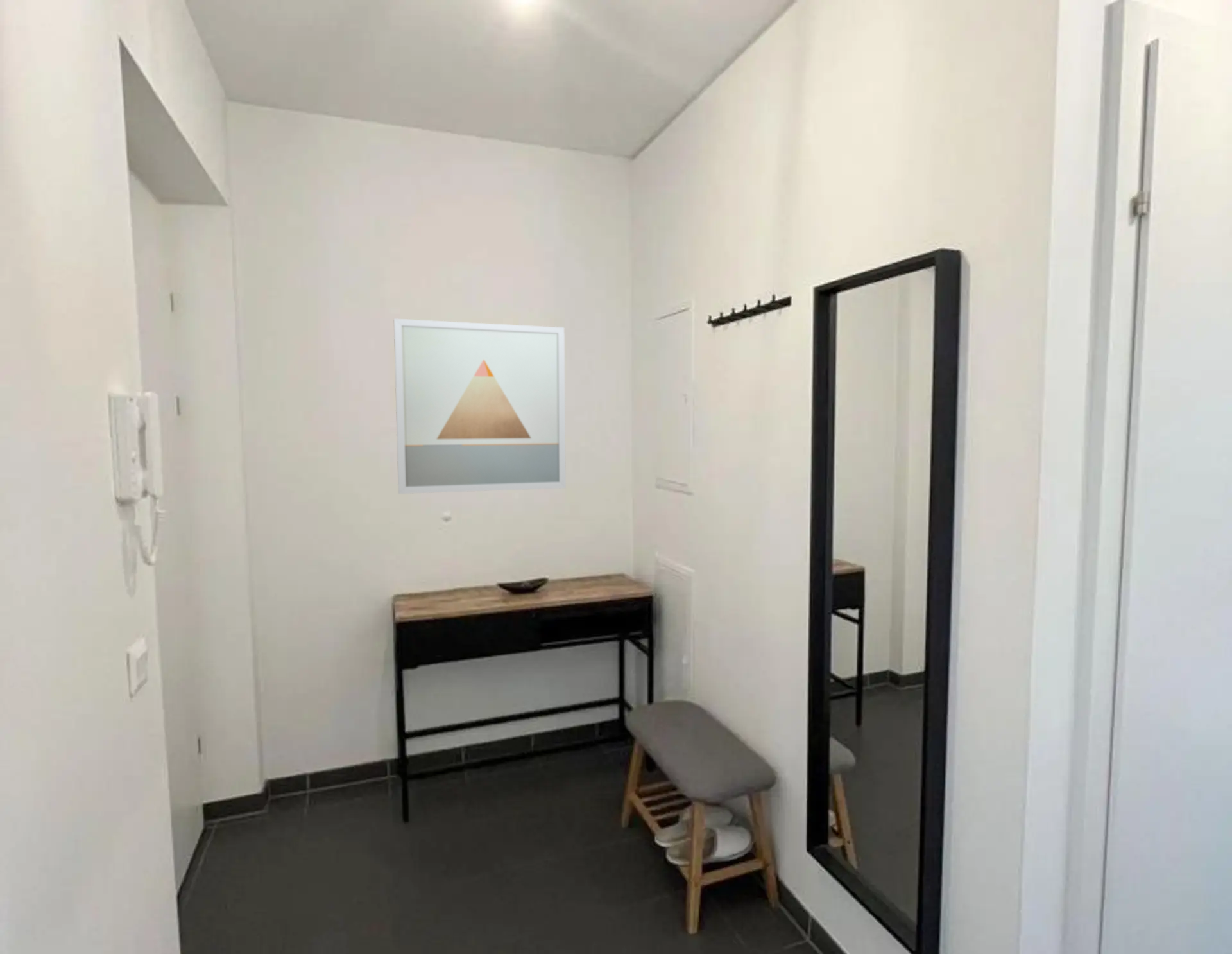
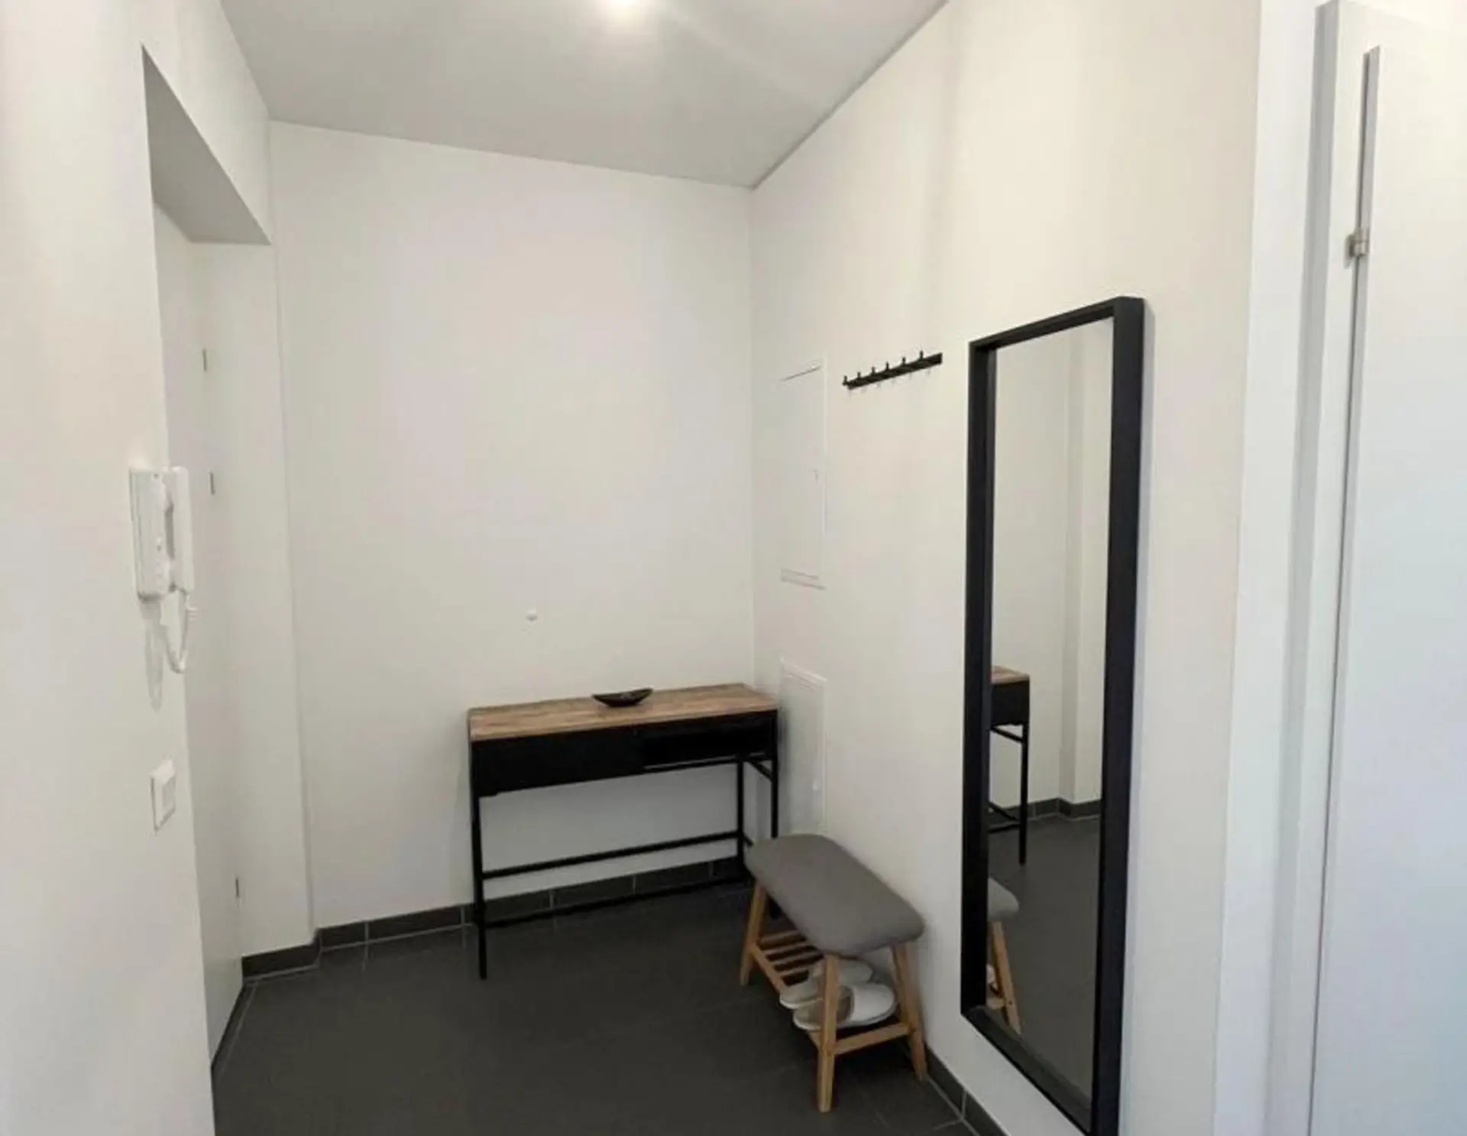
- wall art (483, 408)
